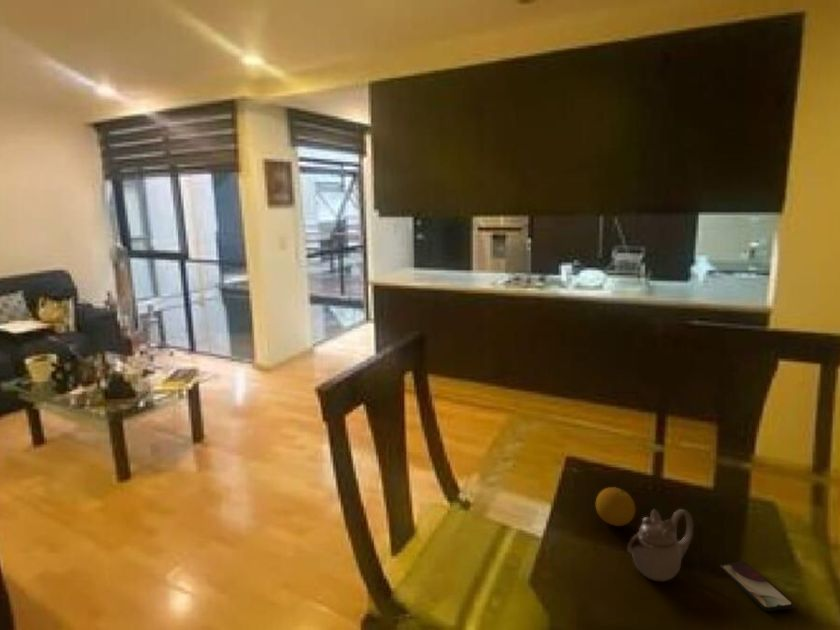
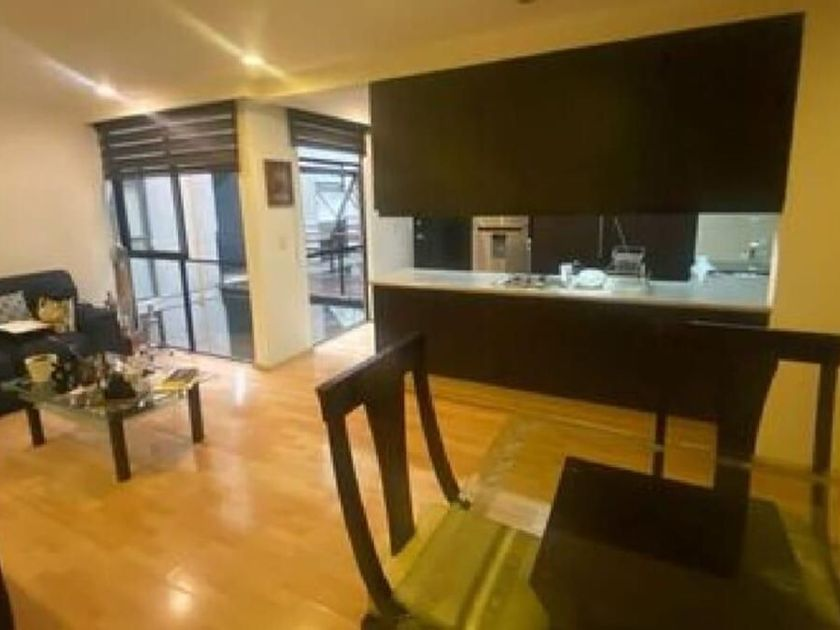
- teapot (660, 542)
- fruit (615, 506)
- smartphone (754, 585)
